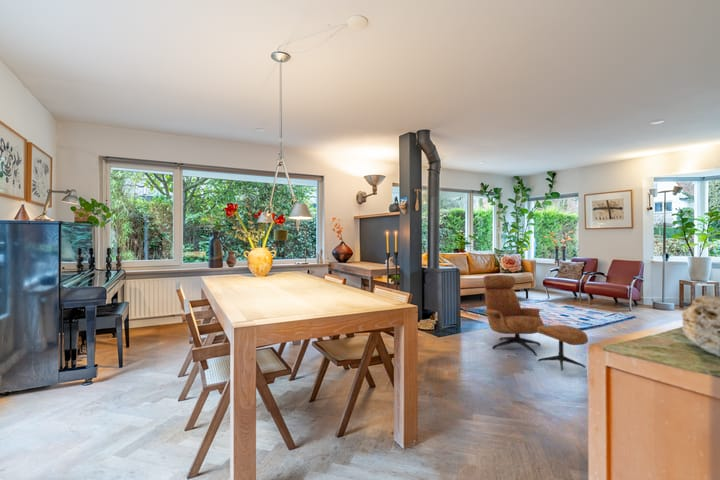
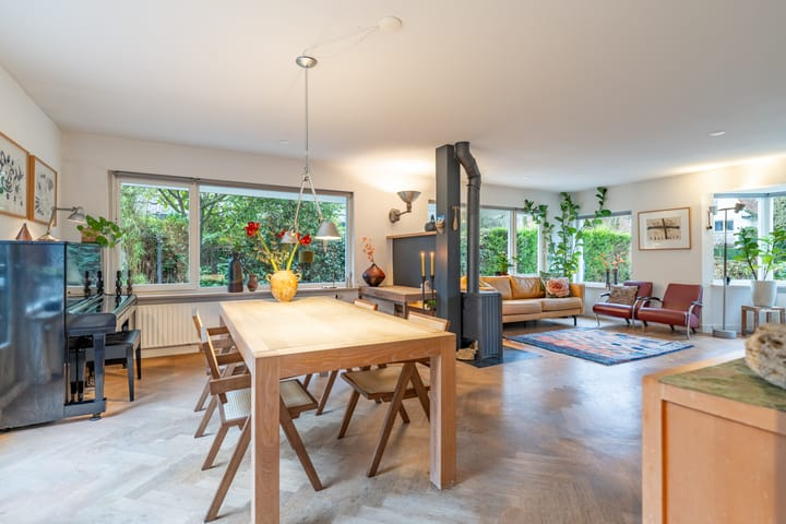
- lounge chair (528, 316)
